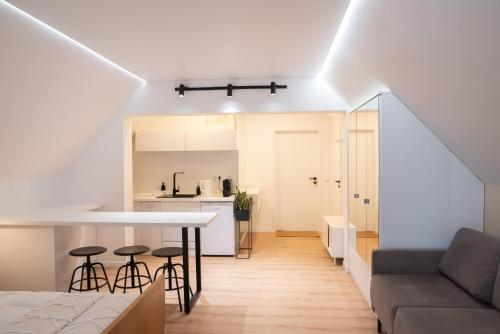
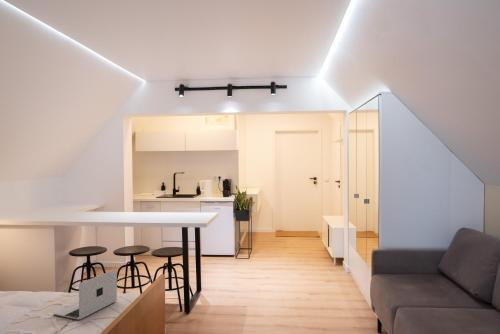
+ laptop (86, 290)
